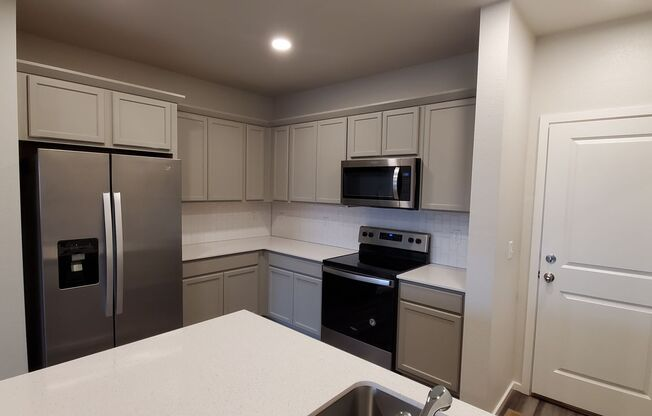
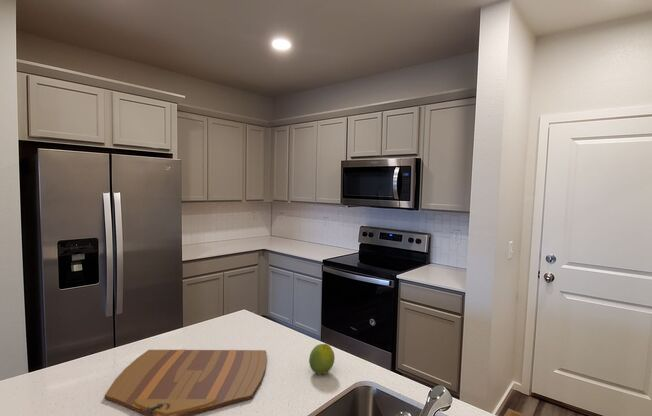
+ fruit (321, 358)
+ cutting board (189, 377)
